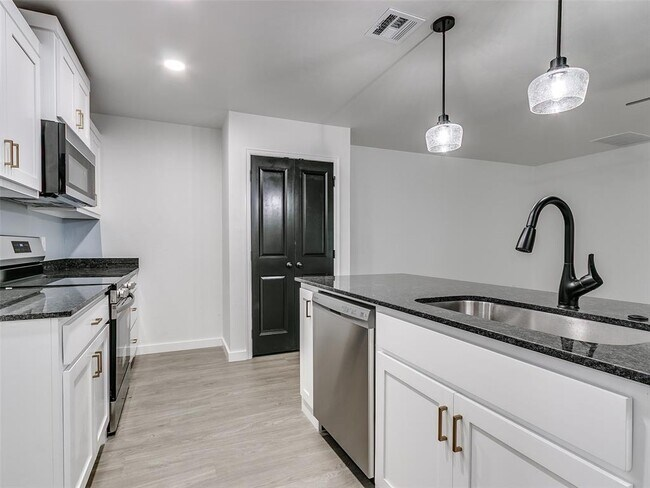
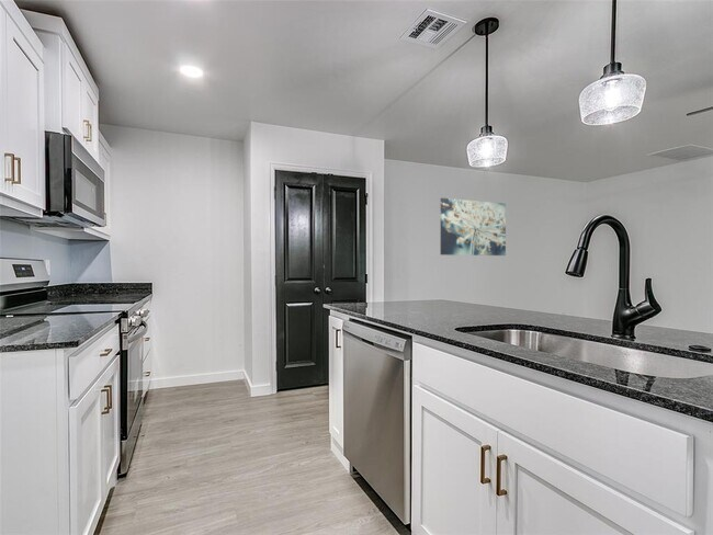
+ wall art (474, 228)
